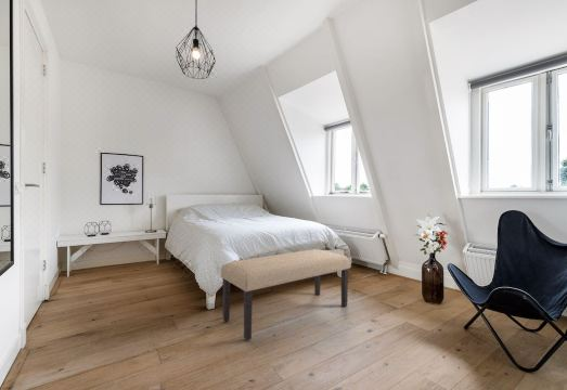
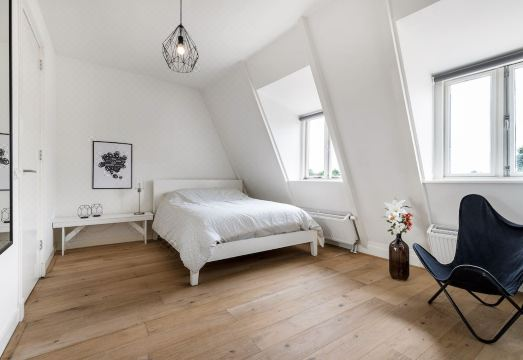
- bench (287, 282)
